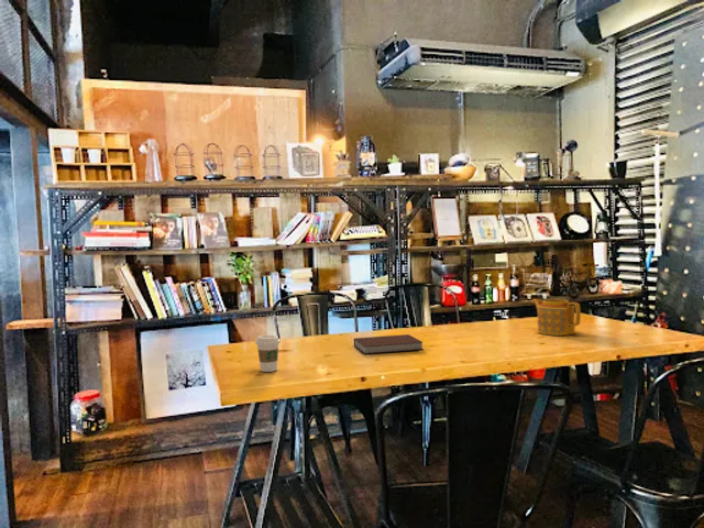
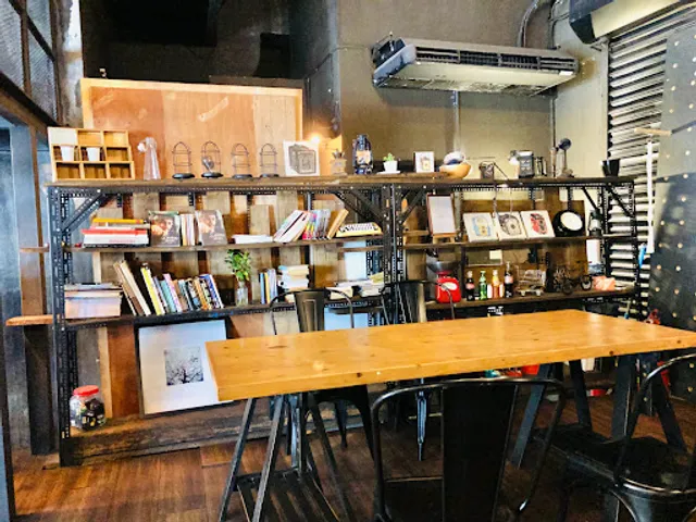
- notebook (387, 343)
- teapot (554, 316)
- coffee cup (267, 353)
